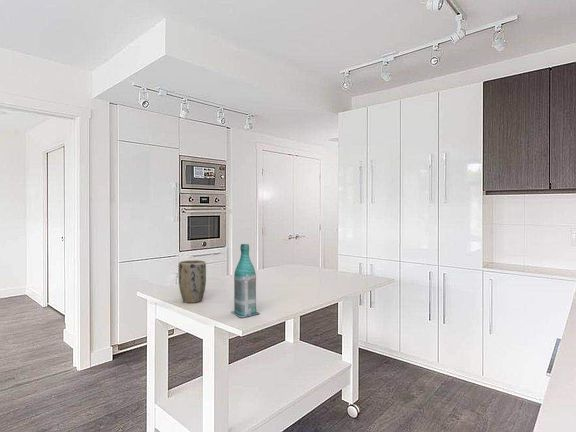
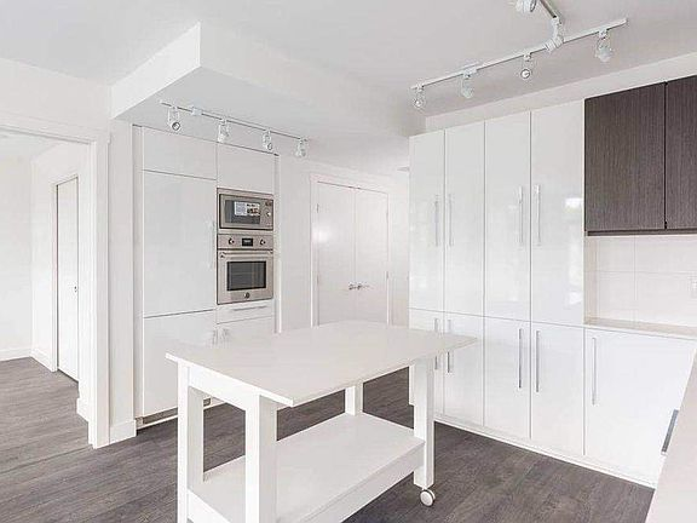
- bottle (244, 278)
- plant pot (192, 281)
